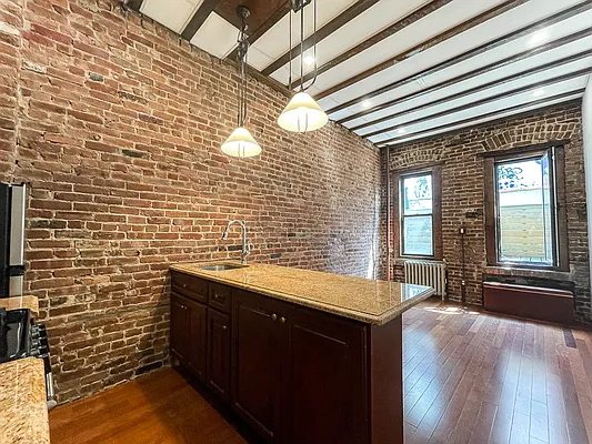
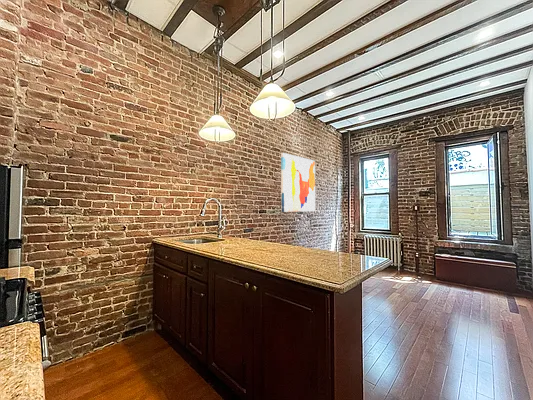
+ wall art (299, 184)
